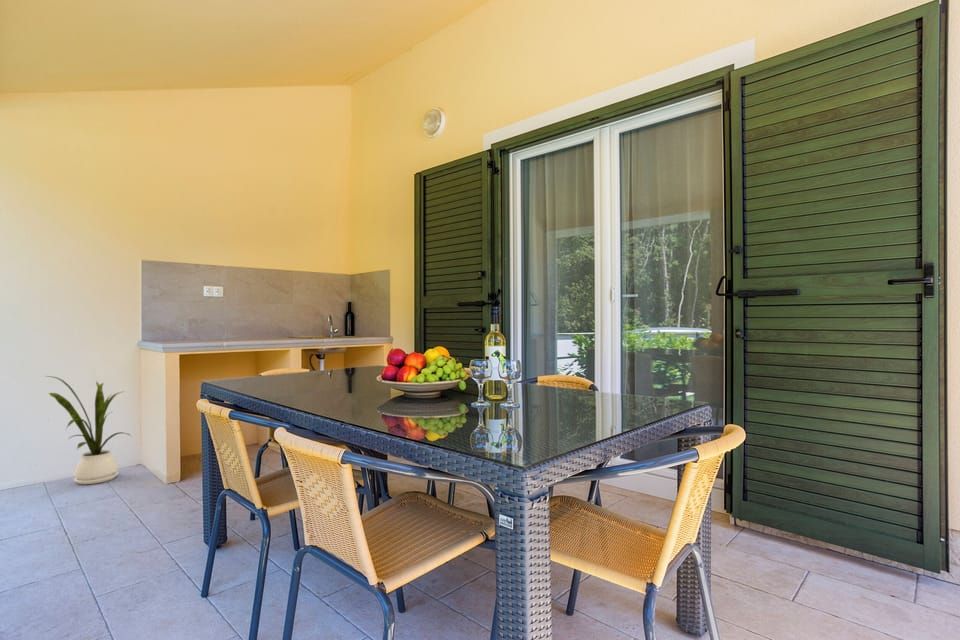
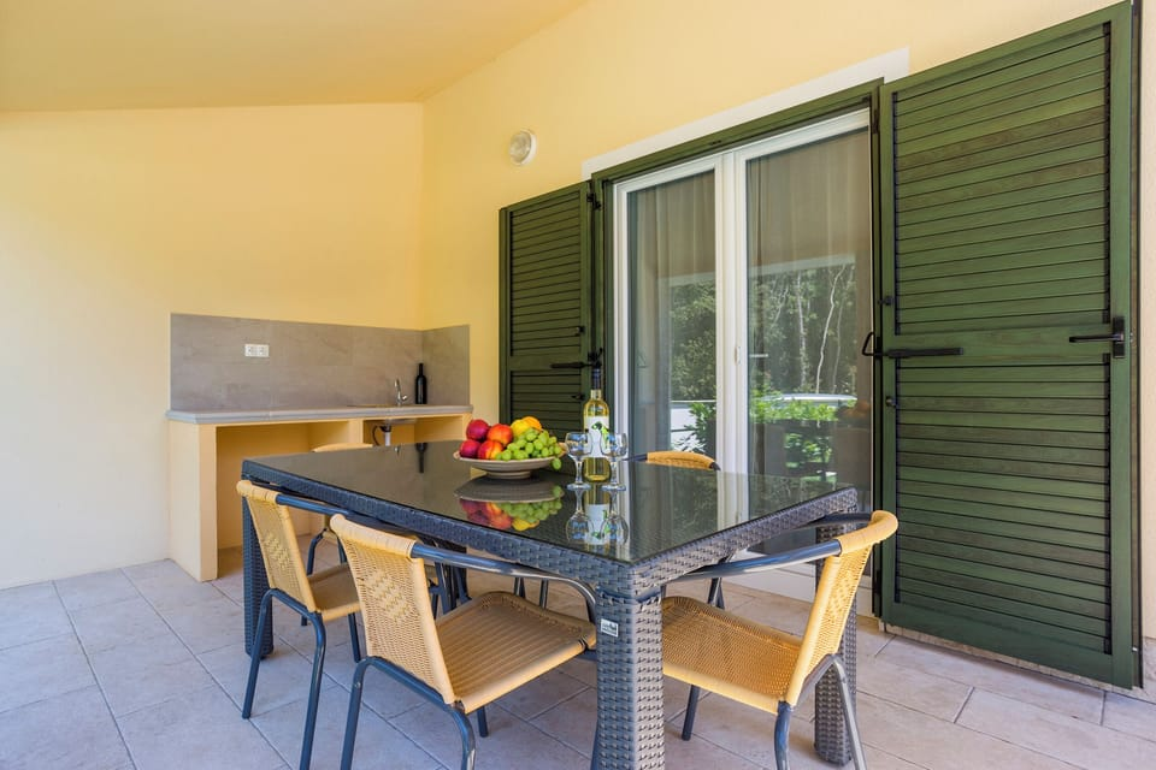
- house plant (90, 426)
